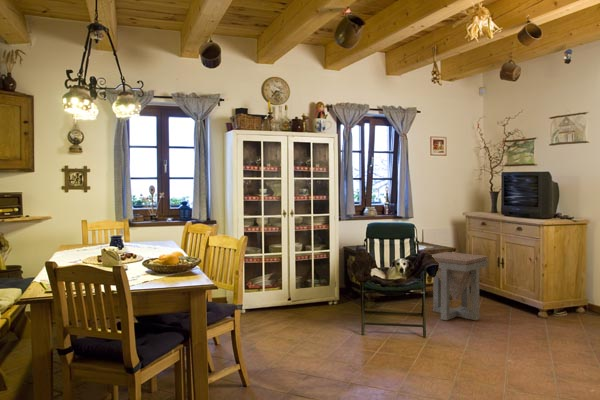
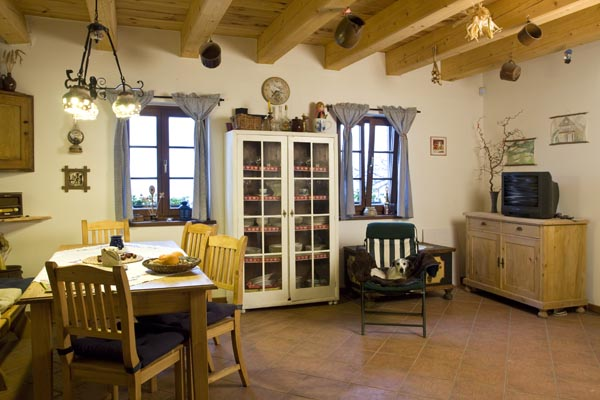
- side table (455, 285)
